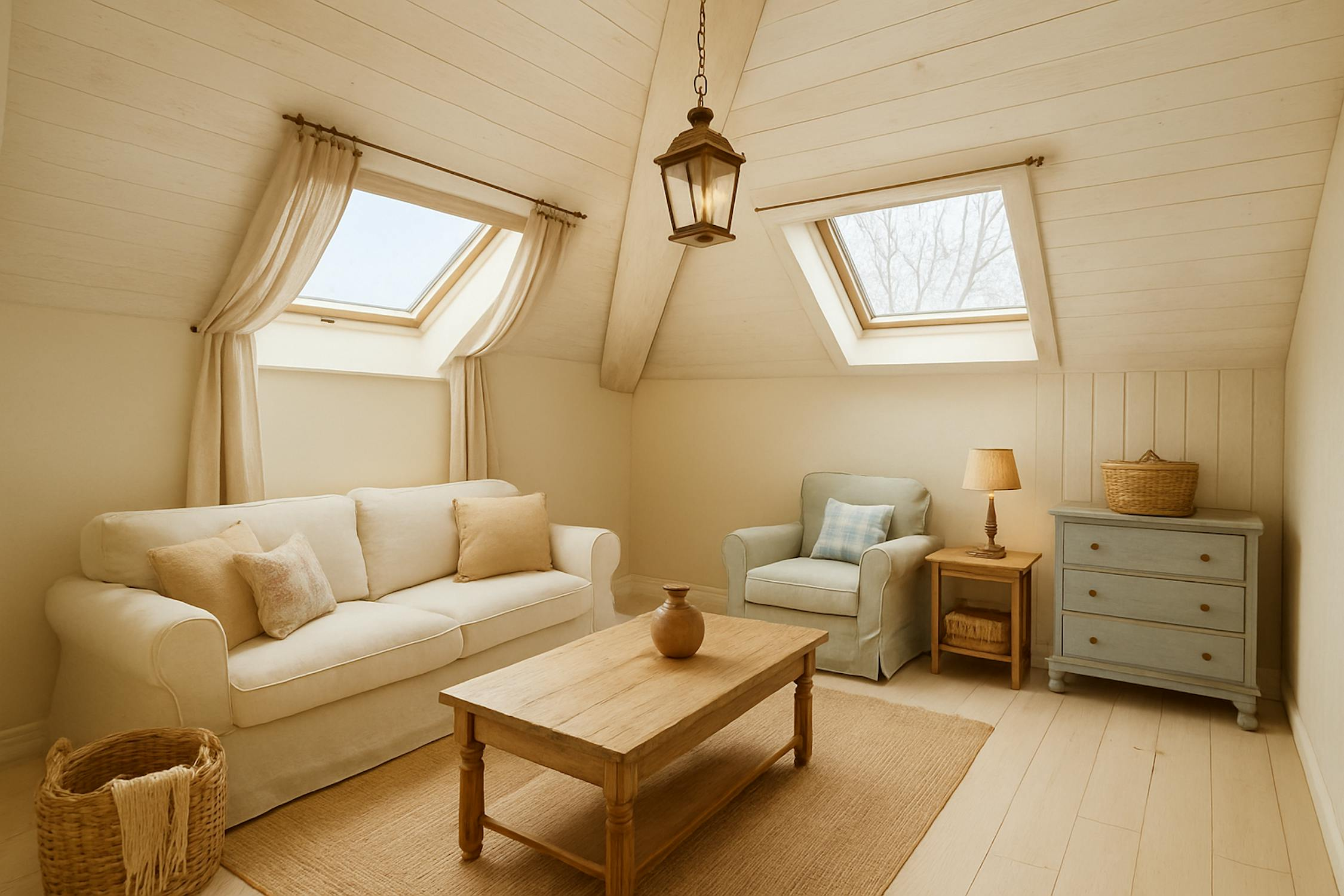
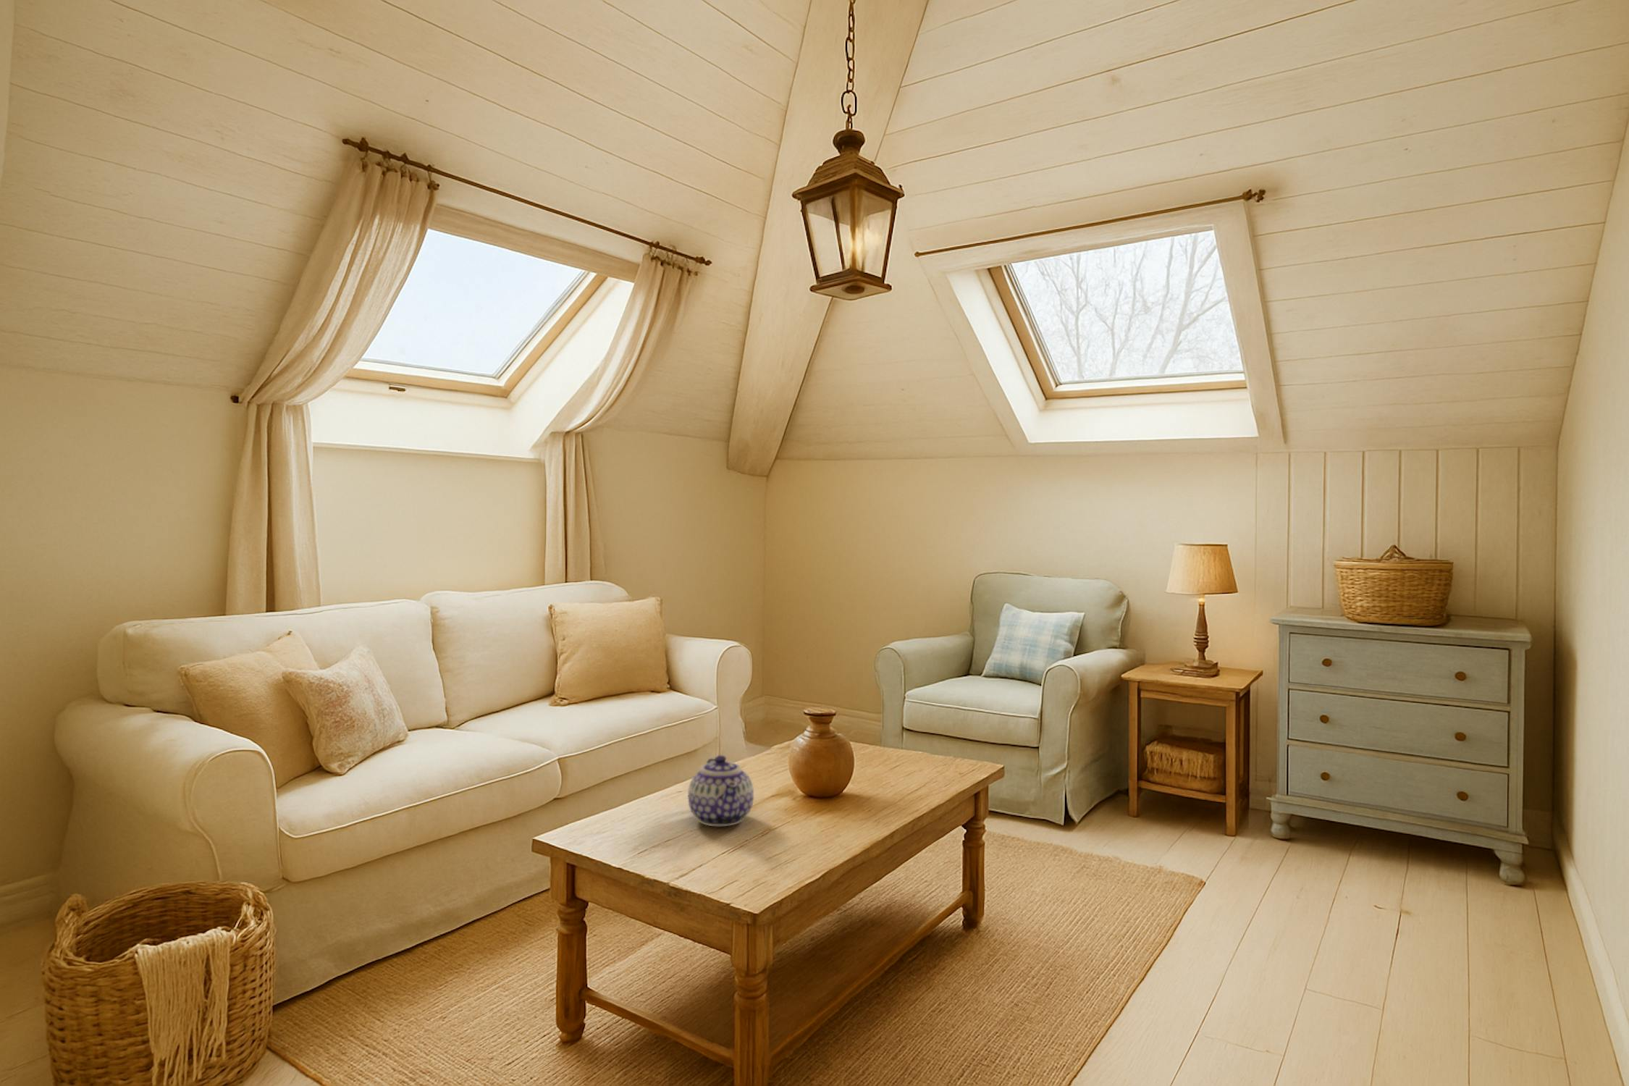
+ teapot (721, 788)
